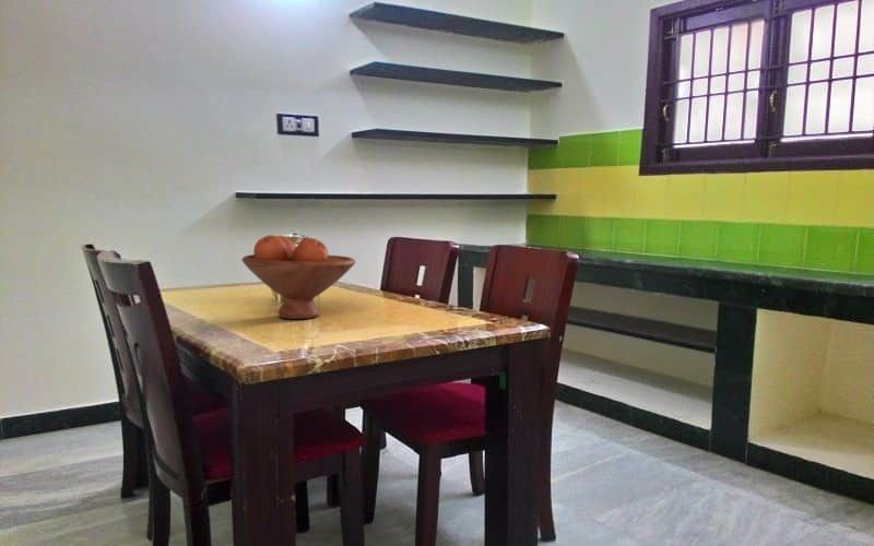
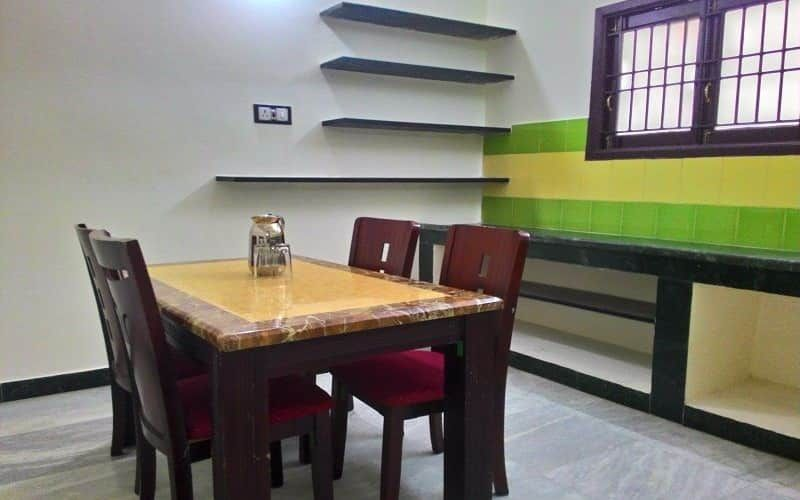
- fruit bowl (299, 275)
